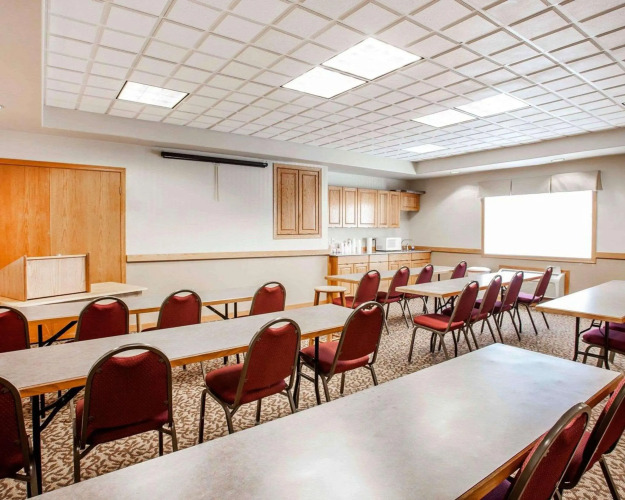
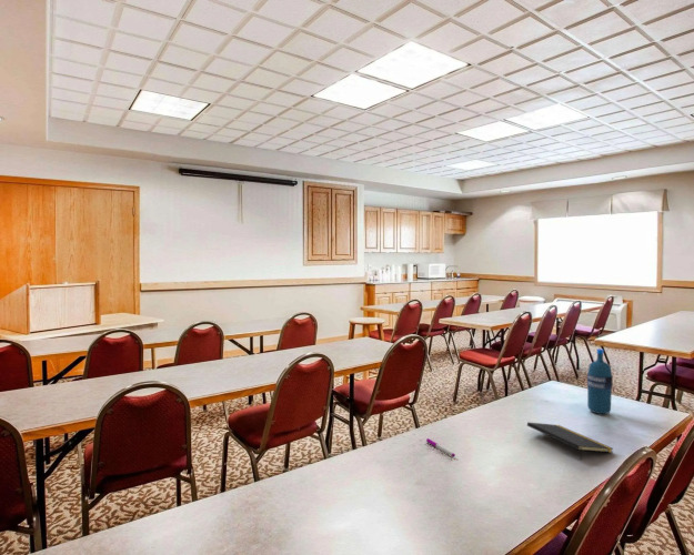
+ pen (440, 447)
+ notepad (567, 436)
+ water bottle (600, 381)
